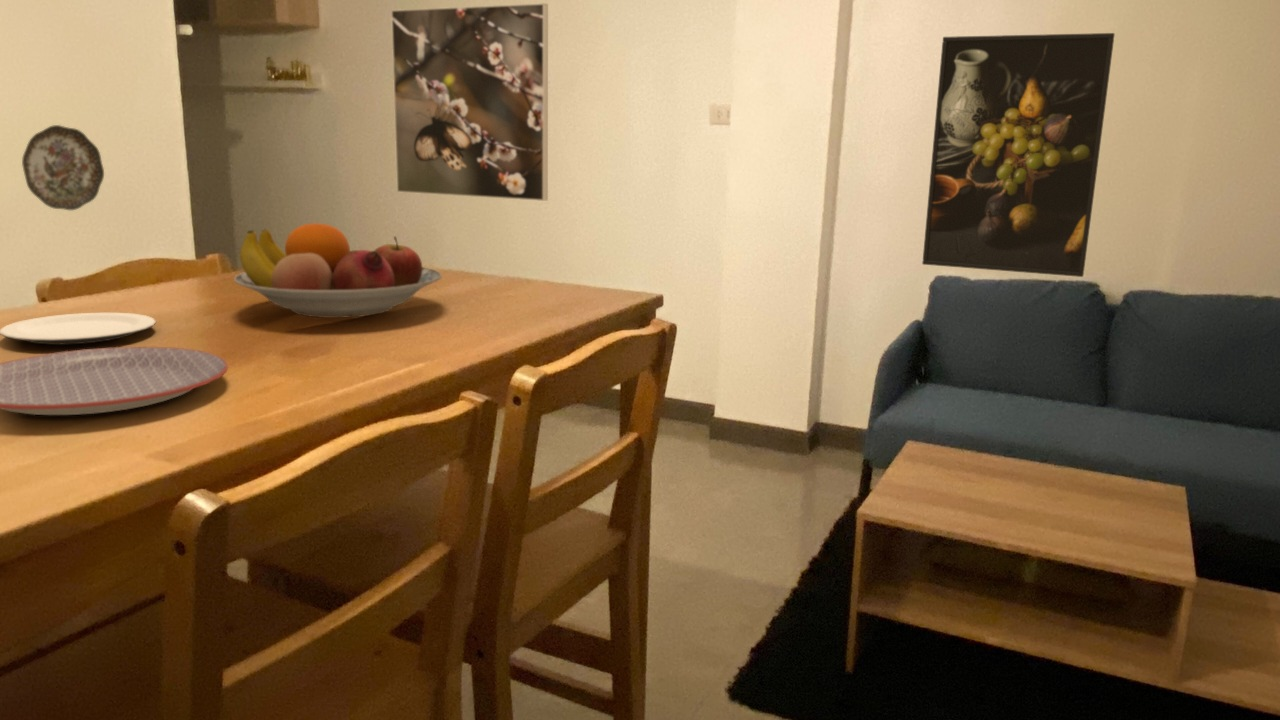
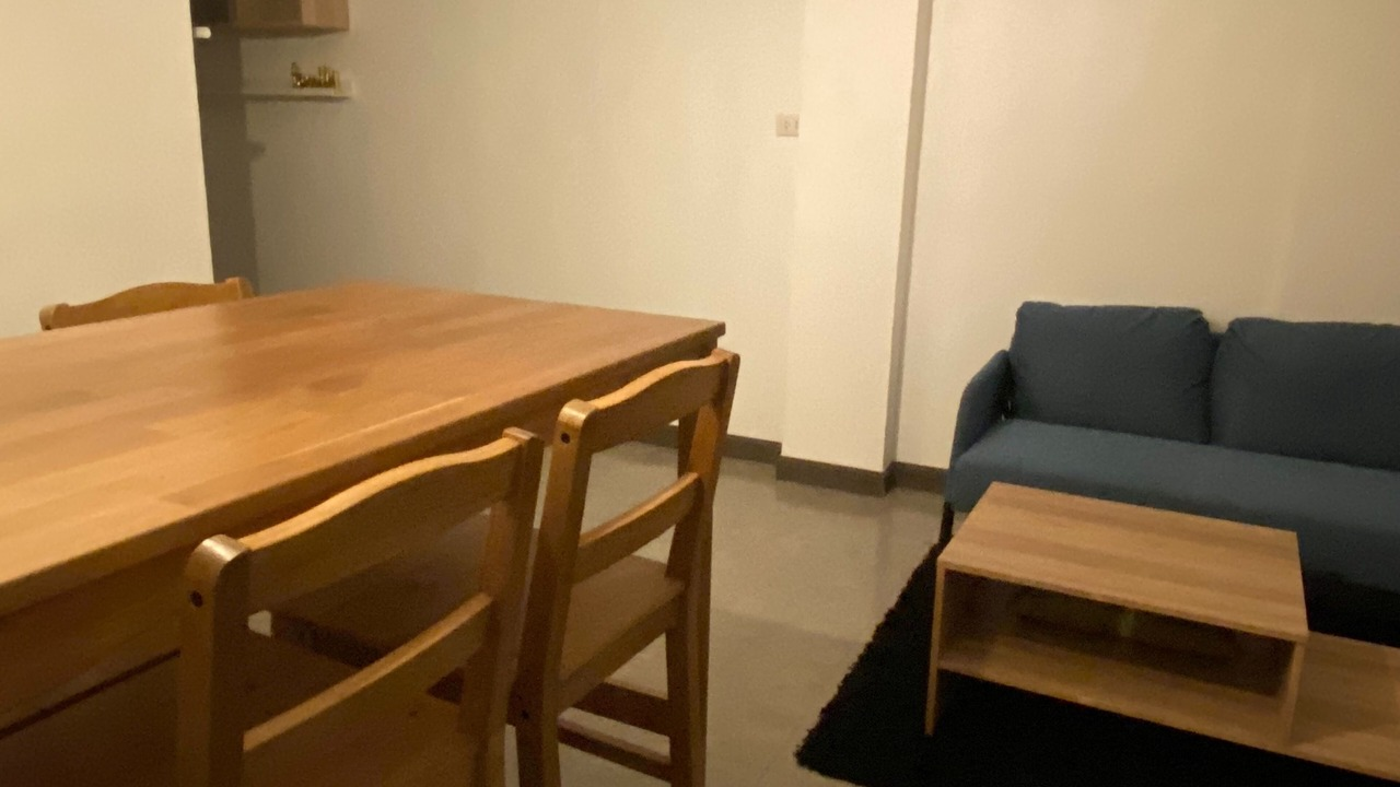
- plate (98, 382)
- fruit bowl (340, 267)
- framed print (1012, 155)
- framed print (468, 103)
- plate (80, 329)
- decorative plate (62, 168)
